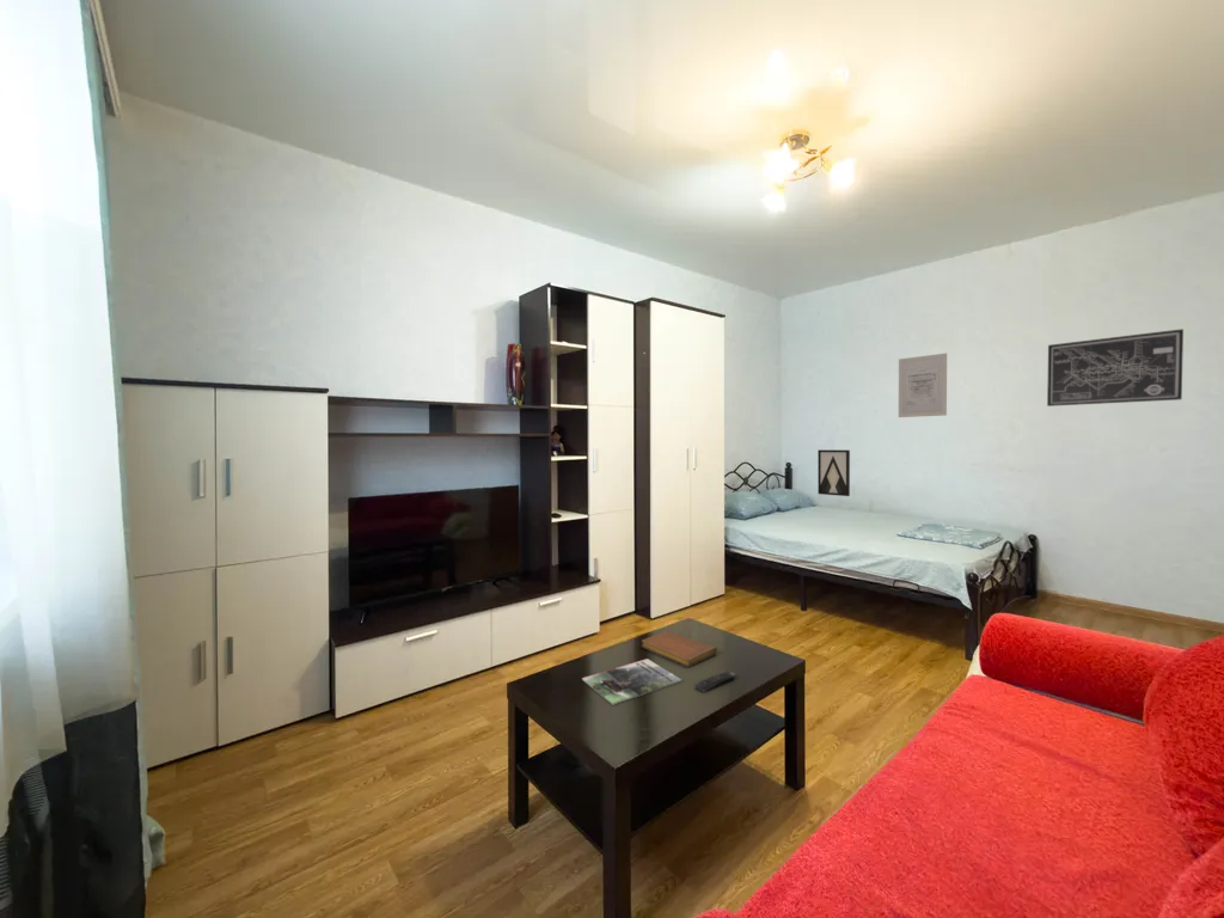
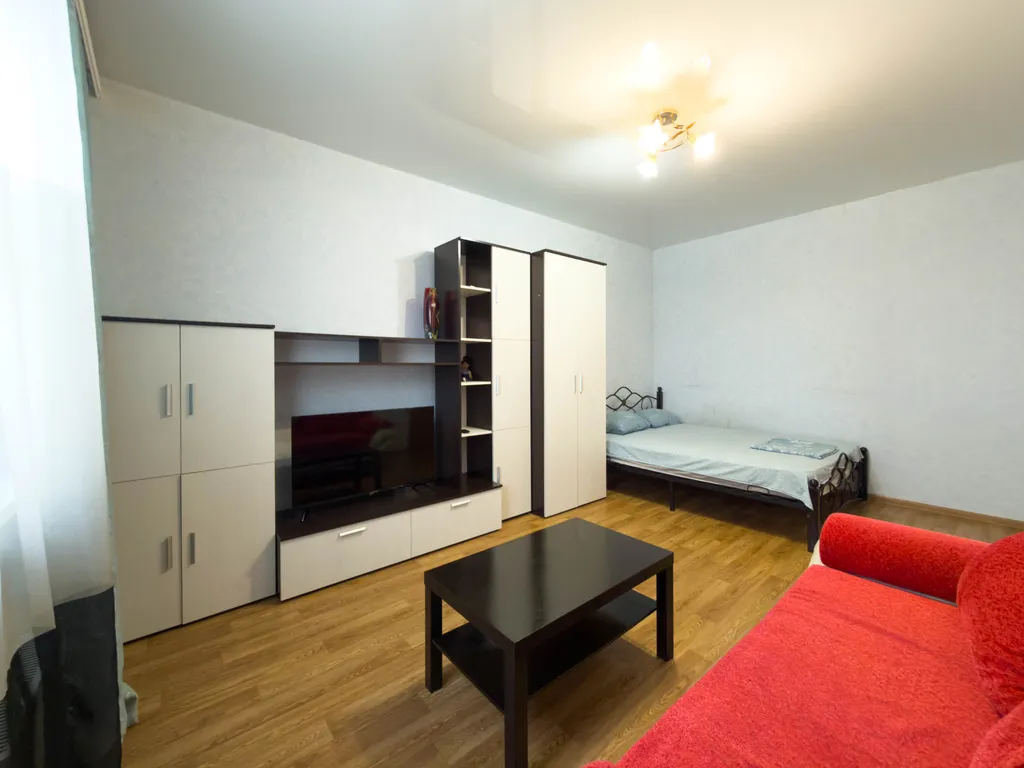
- wall art (833, 472)
- remote control (716, 680)
- magazine (631, 679)
- wall art (1110, 371)
- wall art (922, 386)
- notebook (678, 647)
